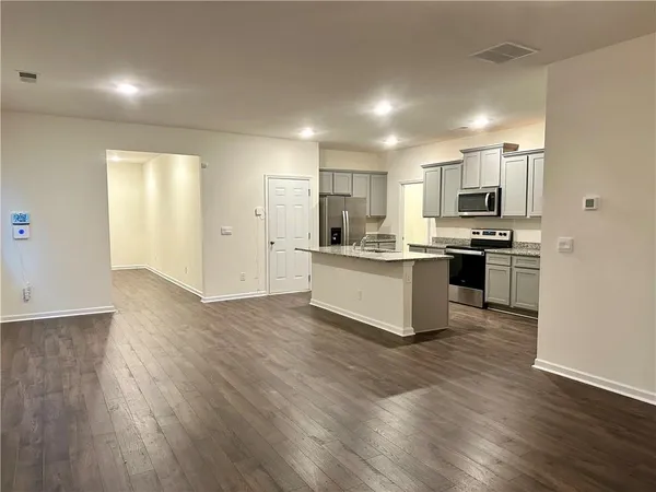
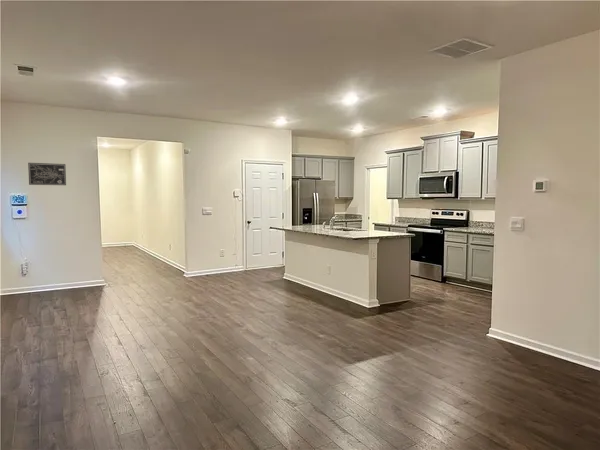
+ wall art (47, 174)
